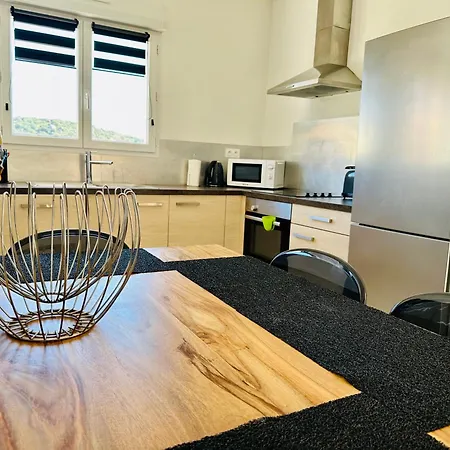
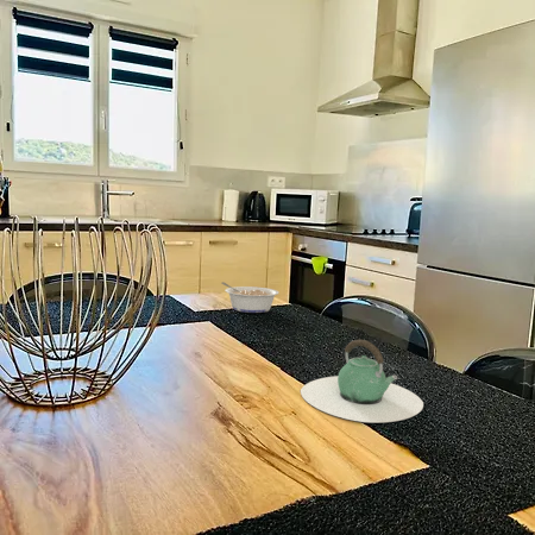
+ legume (248, 297)
+ teapot (363, 369)
